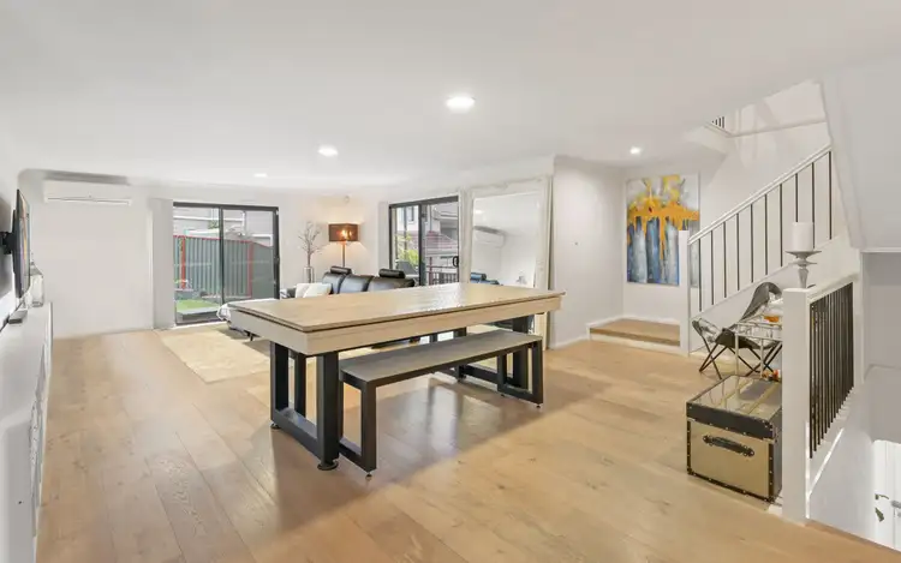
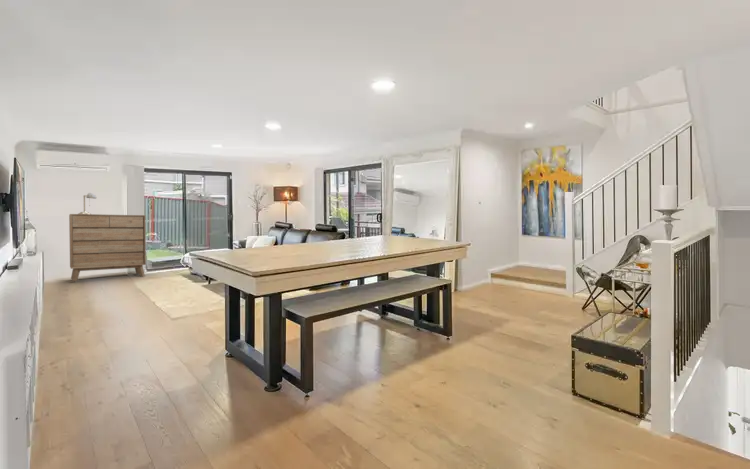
+ lamp (84, 203)
+ dresser (108, 246)
